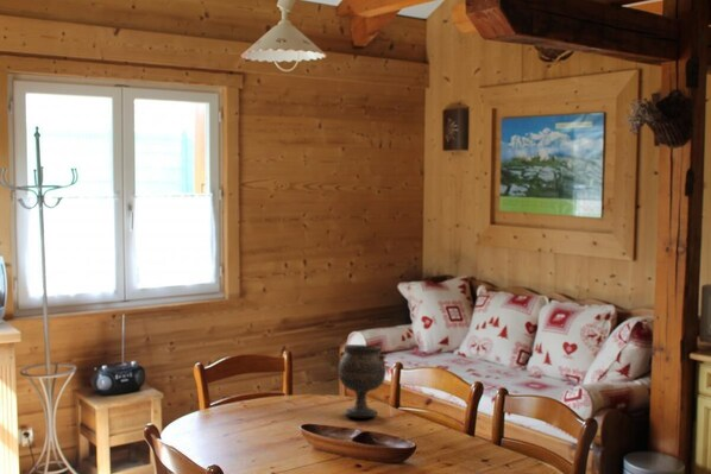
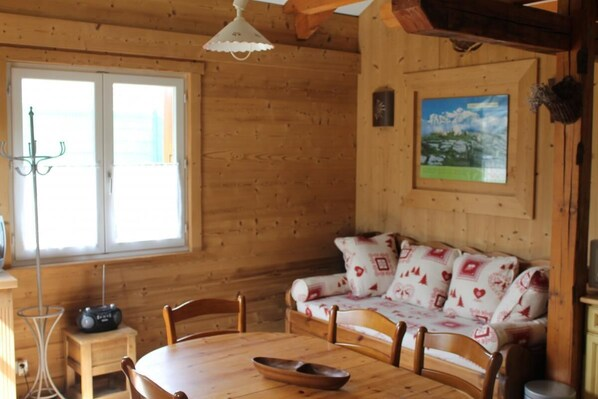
- goblet (361, 379)
